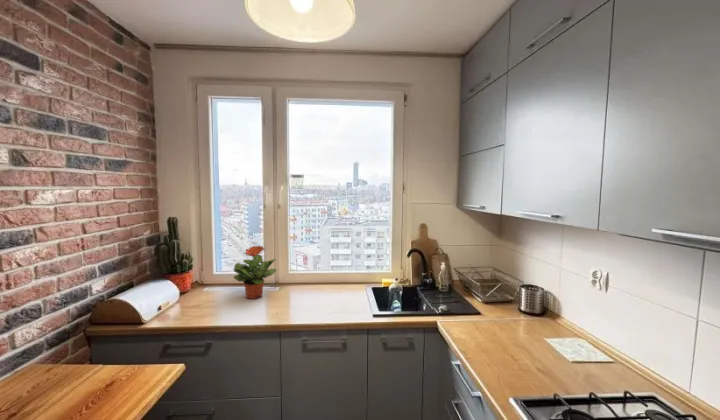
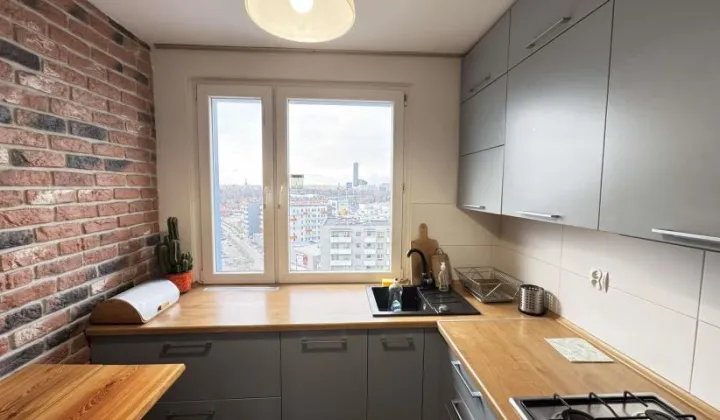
- potted plant (255, 271)
